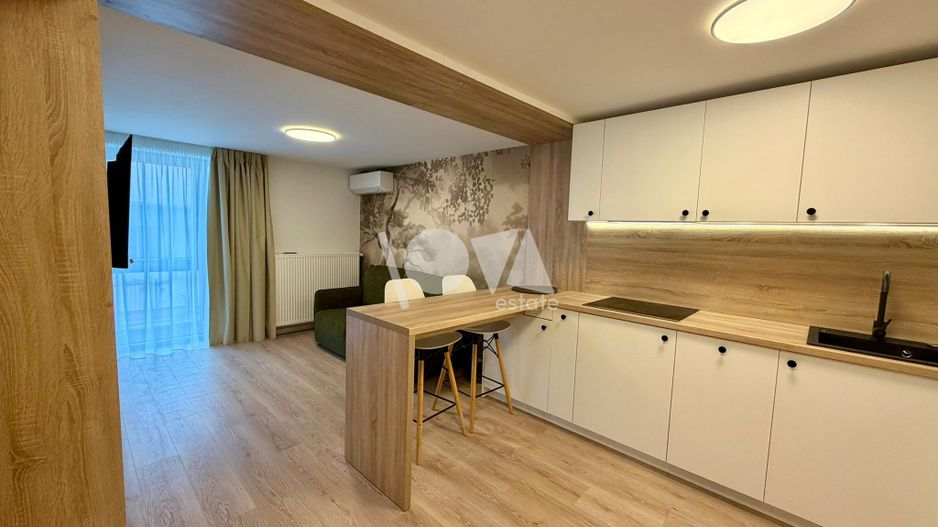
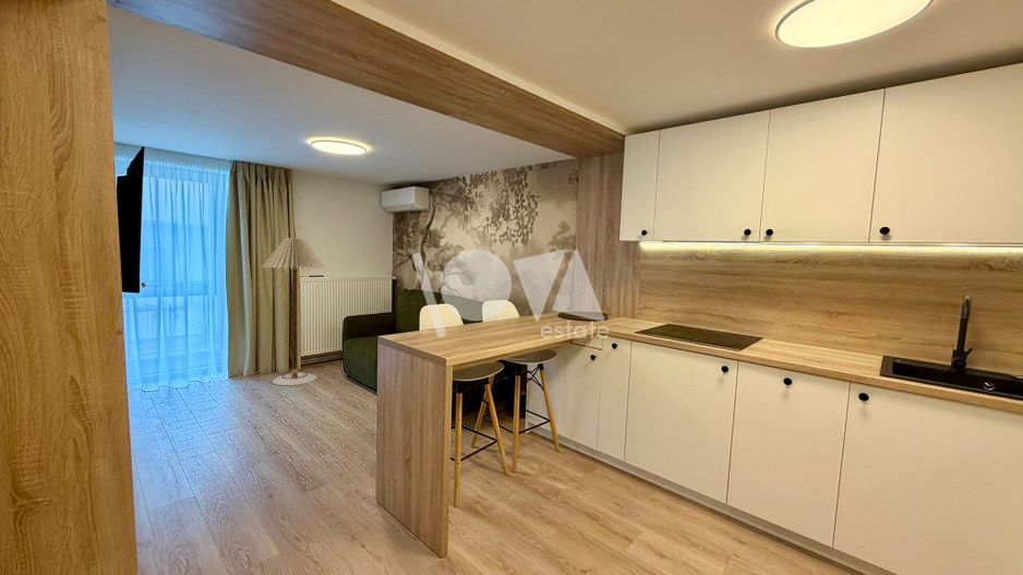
+ floor lamp (294, 309)
